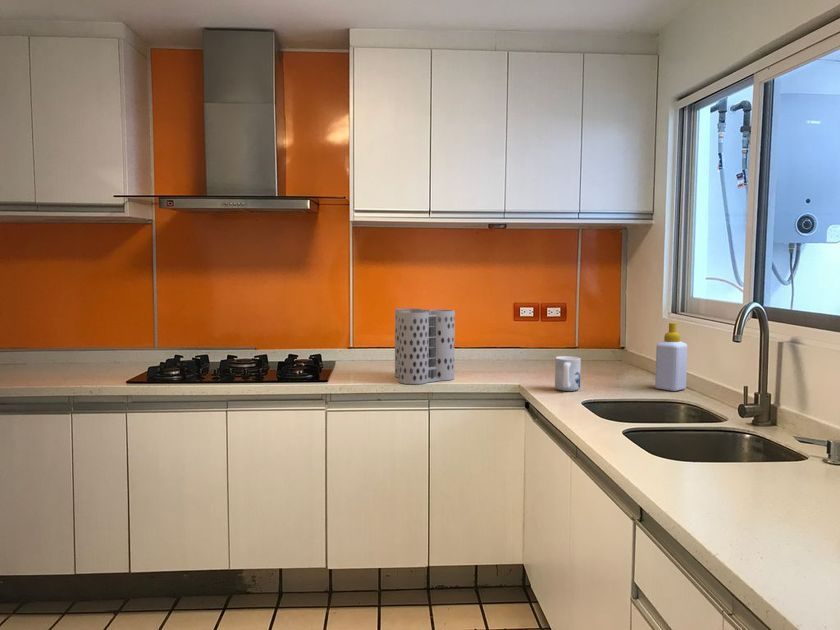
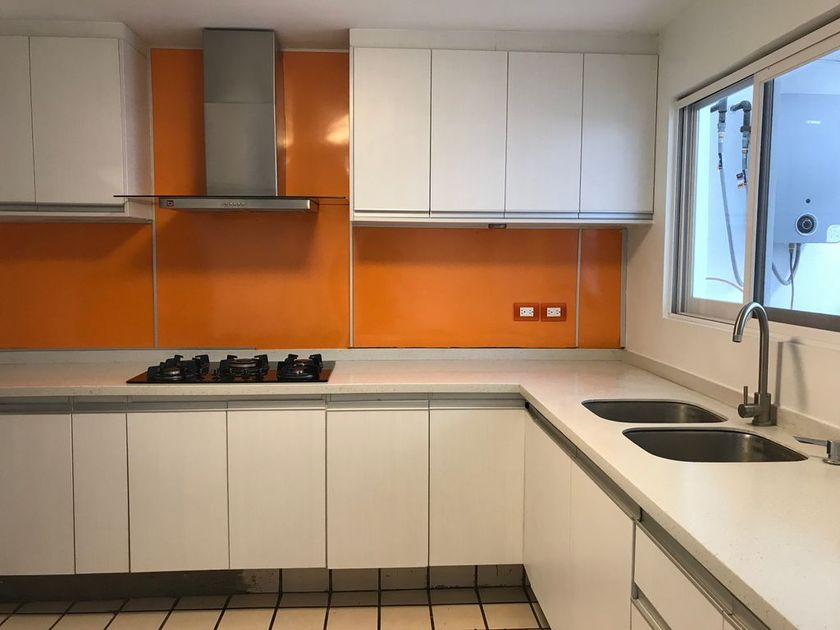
- soap bottle (671, 356)
- mug (568, 374)
- utensil holder (425, 344)
